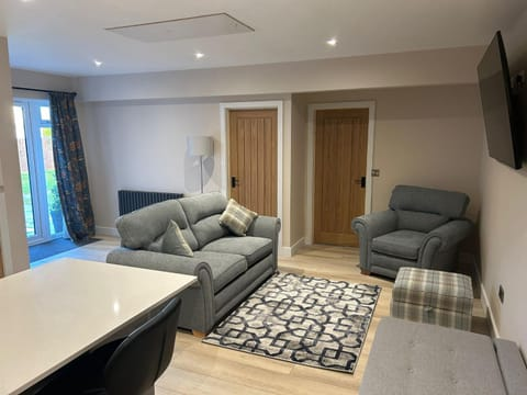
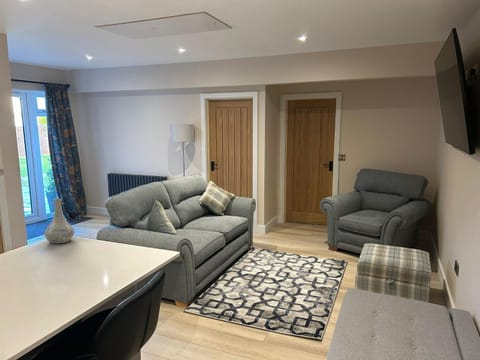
+ vase (58, 220)
